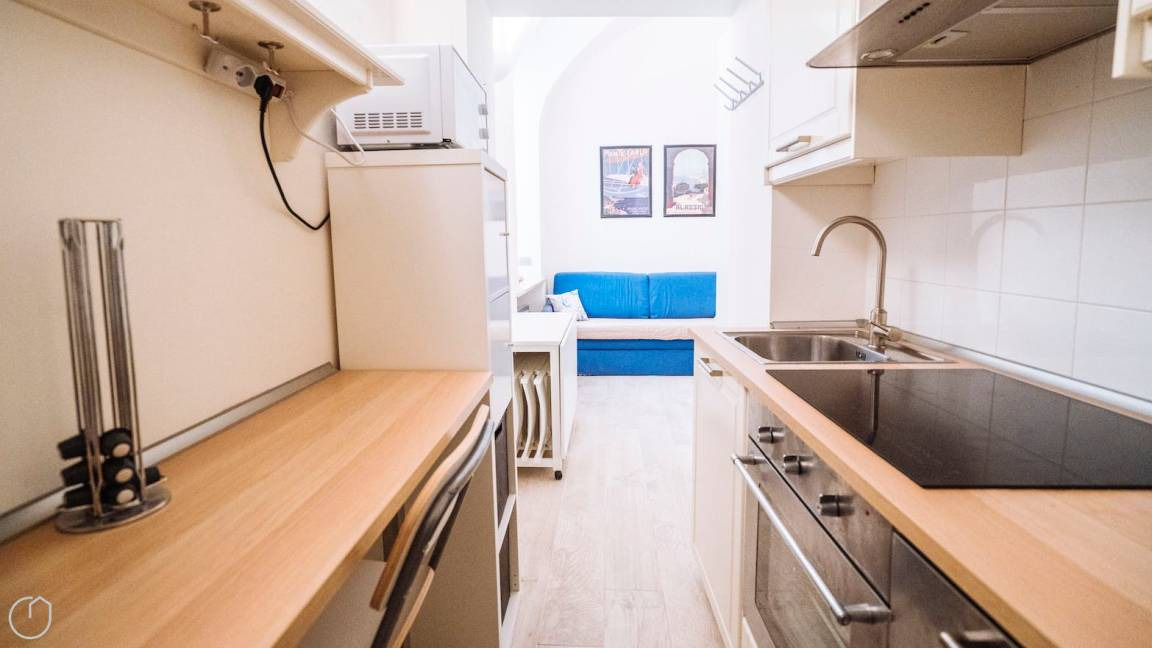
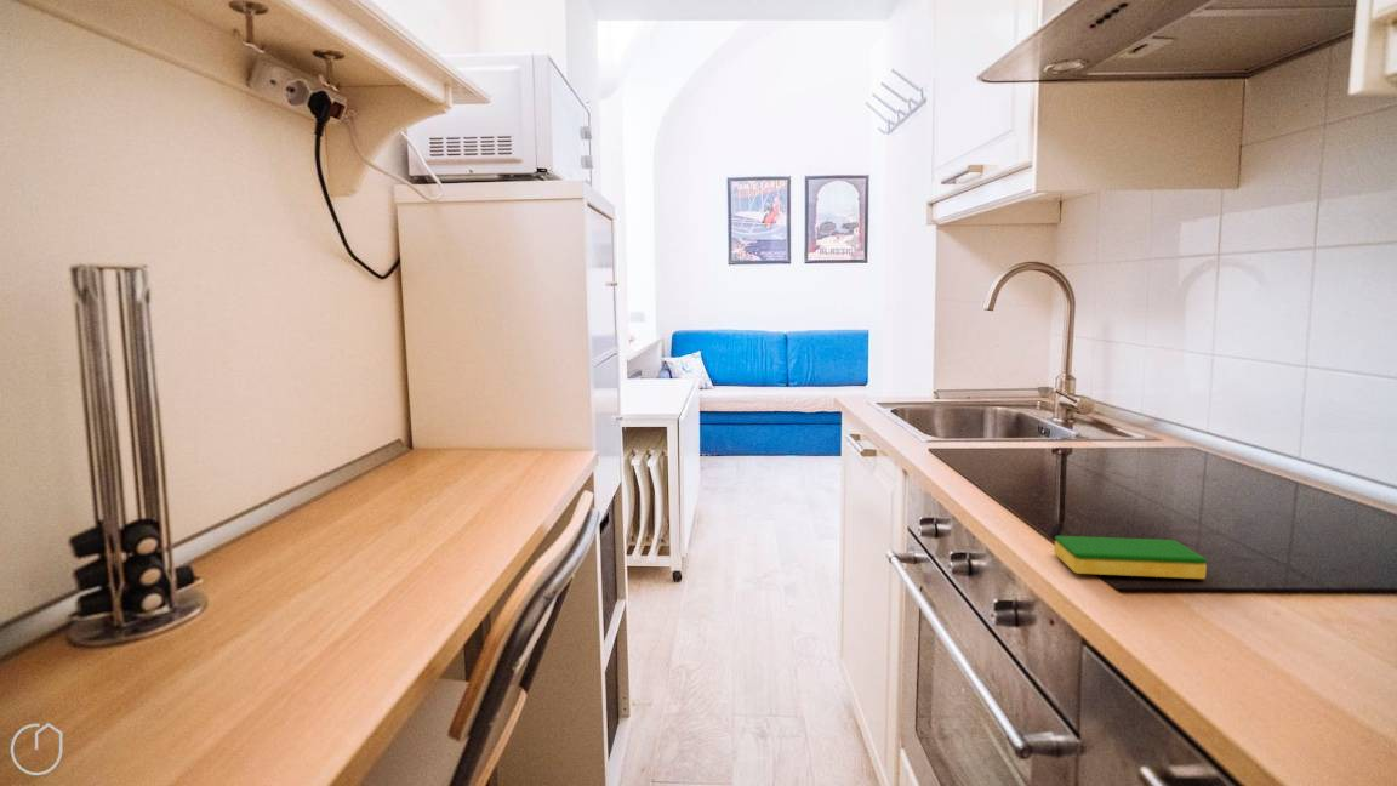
+ dish sponge (1125, 556)
